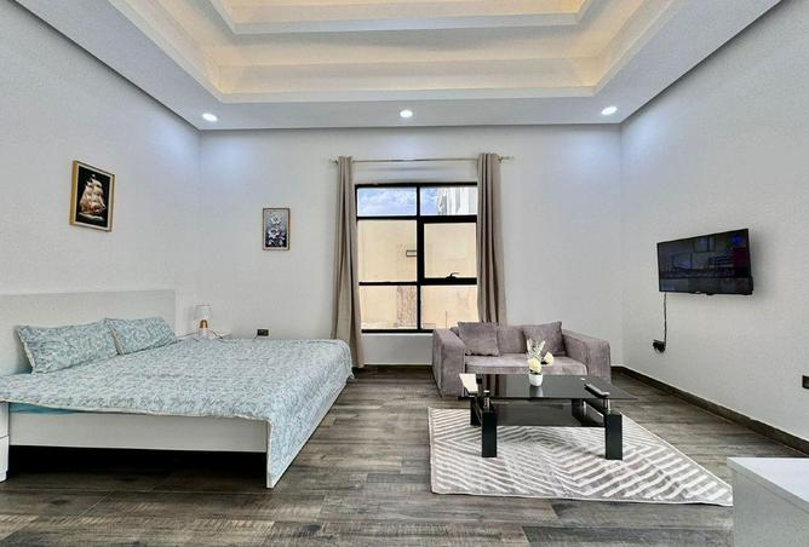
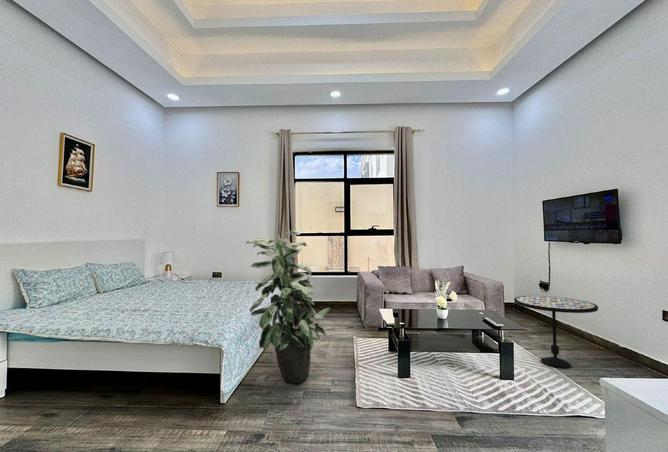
+ indoor plant (287, 305)
+ side table (554, 332)
